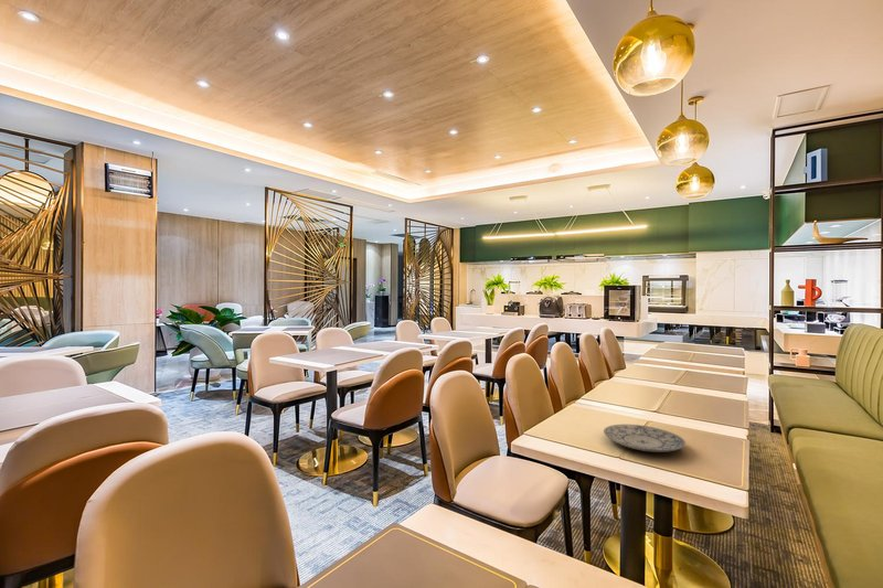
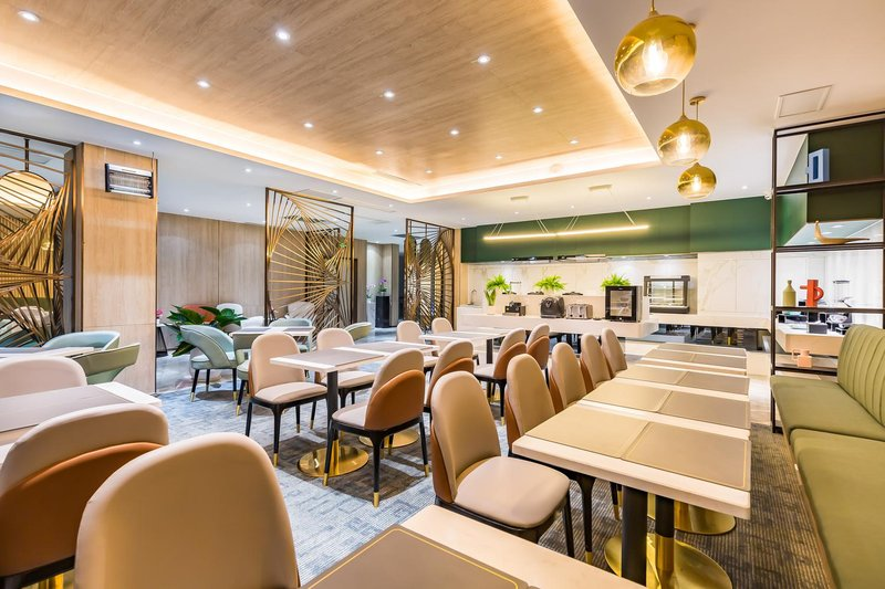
- plate (642, 439)
